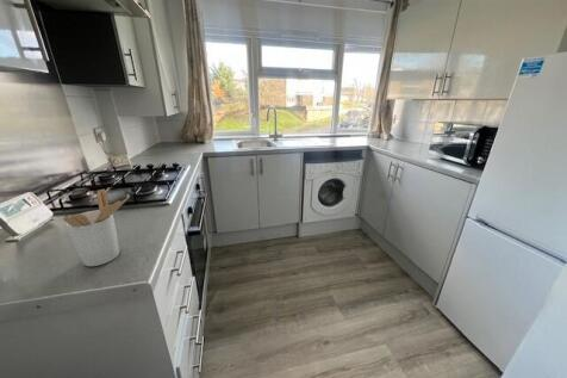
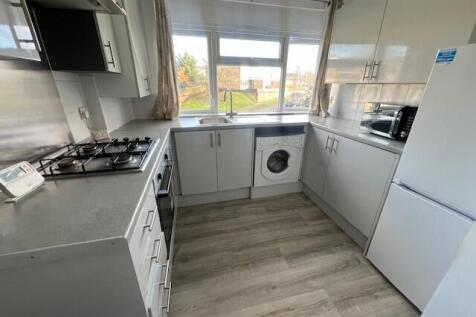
- utensil holder (102, 228)
